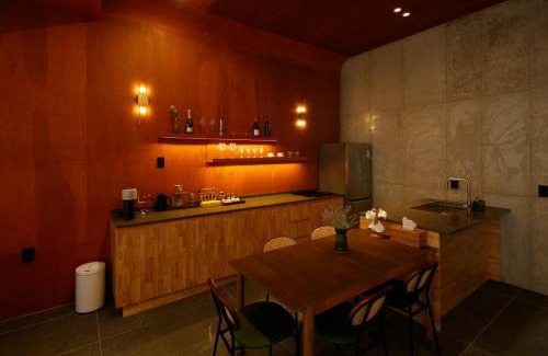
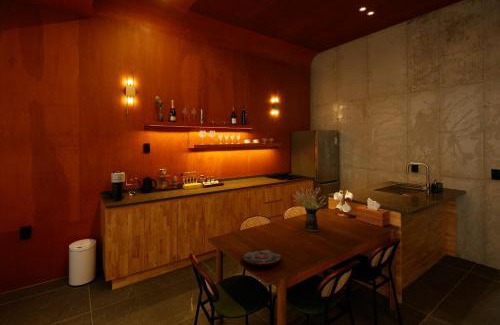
+ plate (261, 257)
